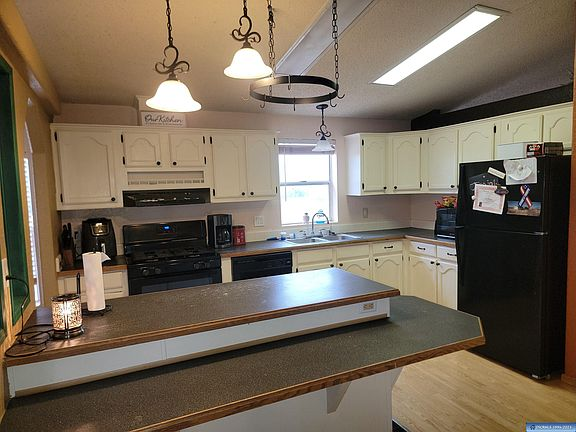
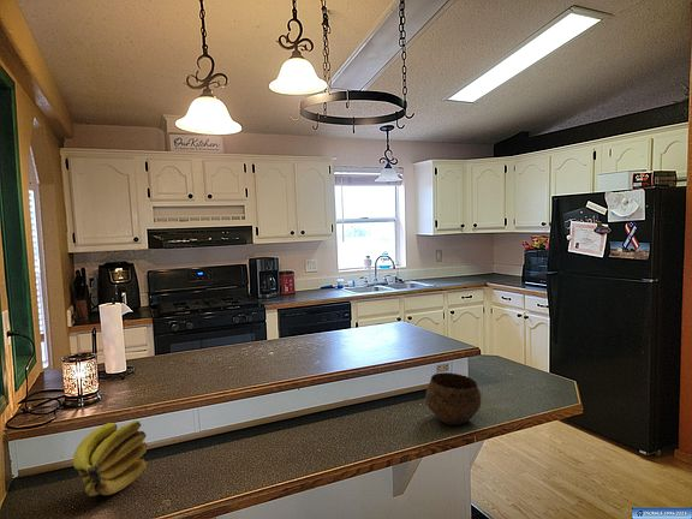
+ bowl (453, 399)
+ banana (111, 459)
